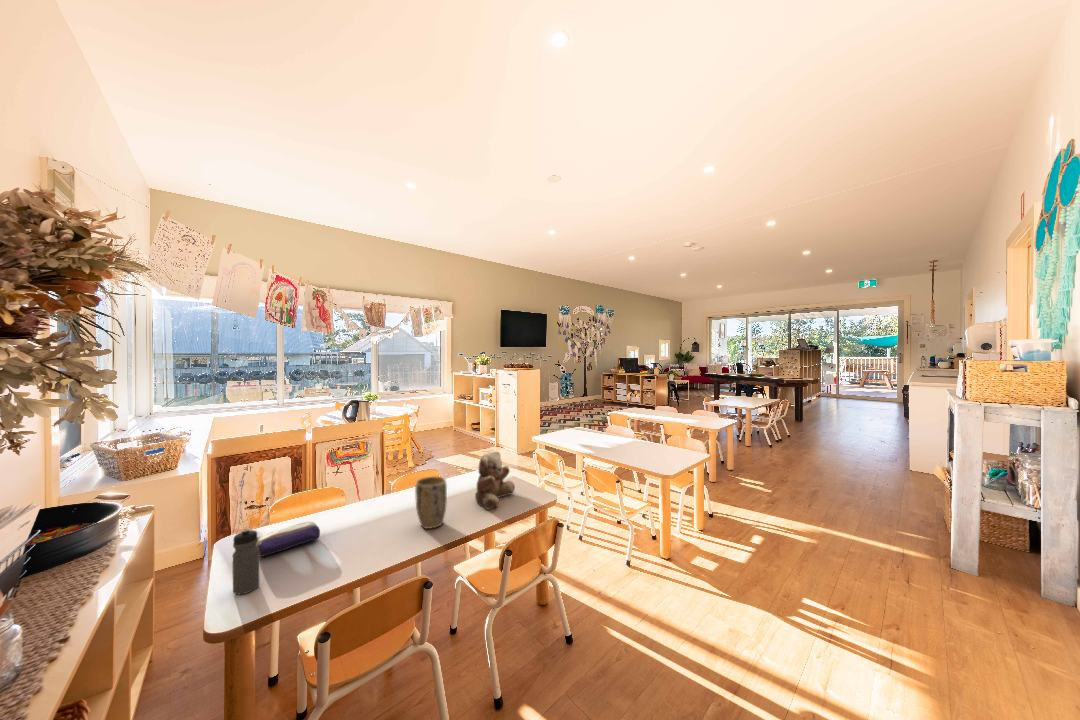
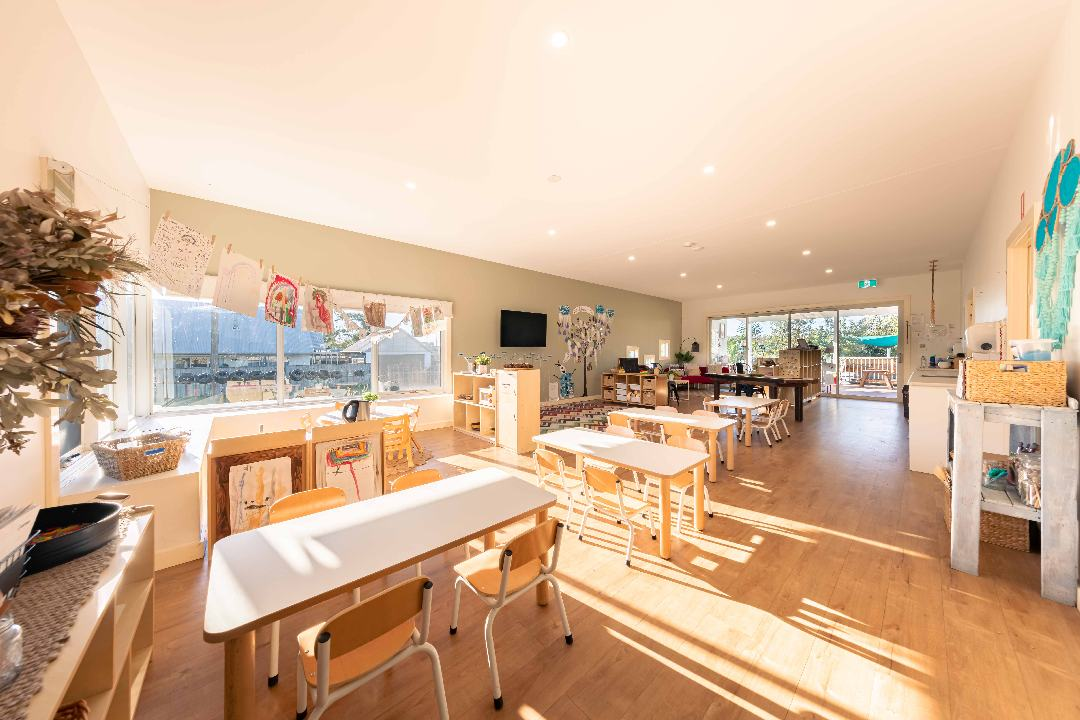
- plant pot (431, 502)
- teddy bear (497, 477)
- water bottle (245, 559)
- pencil case (289, 537)
